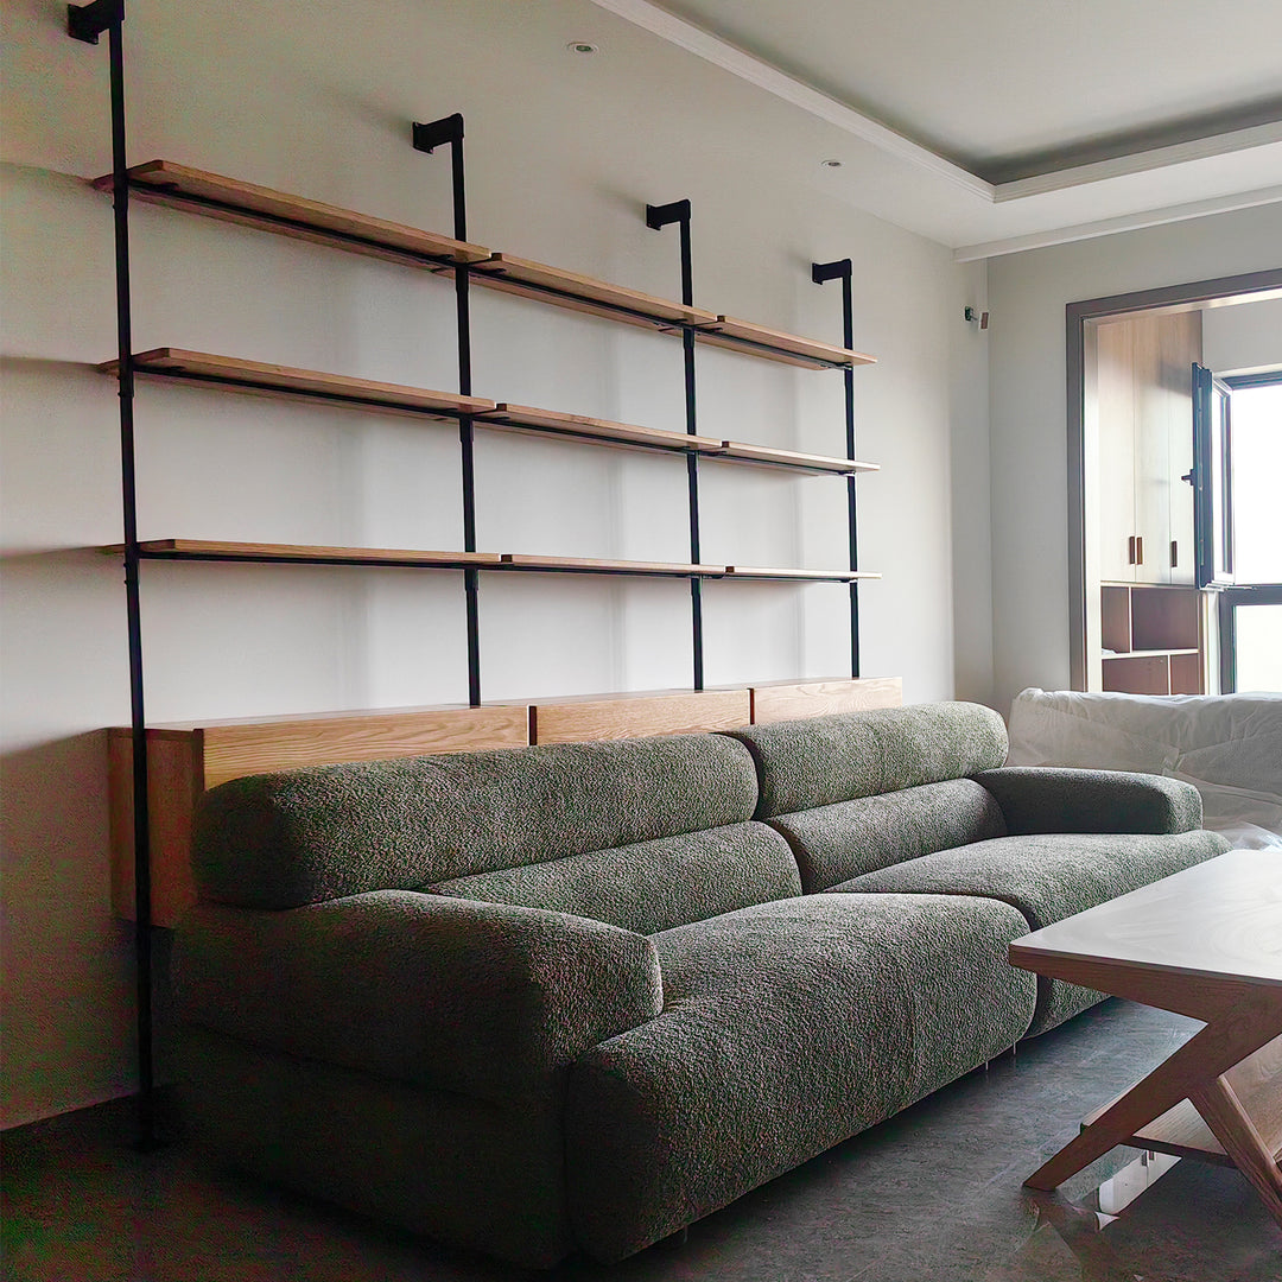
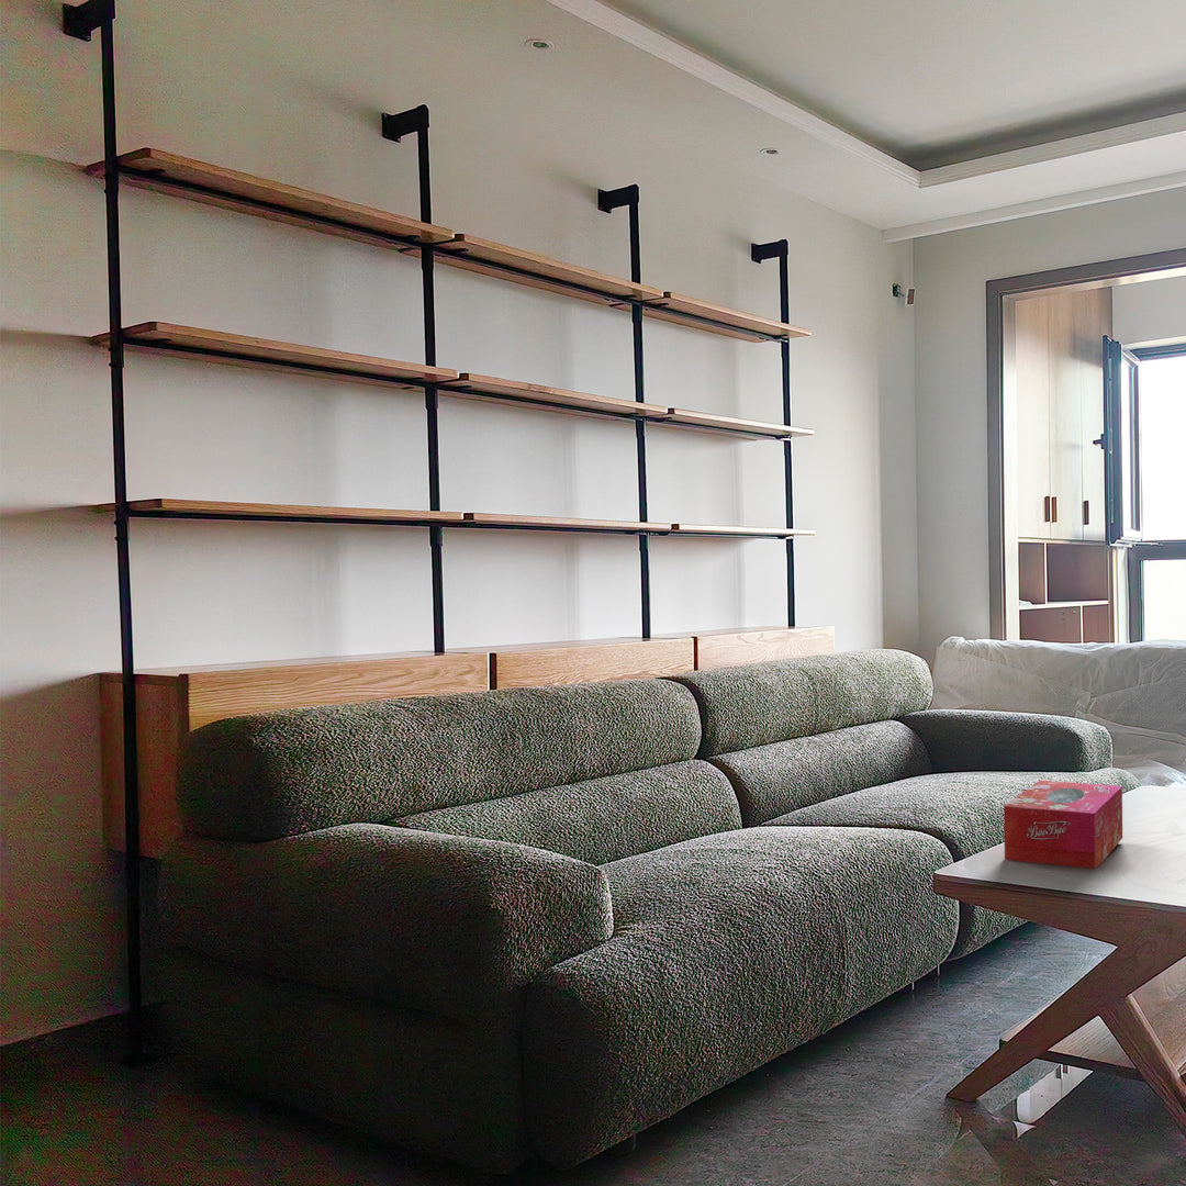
+ tissue box (1065, 823)
